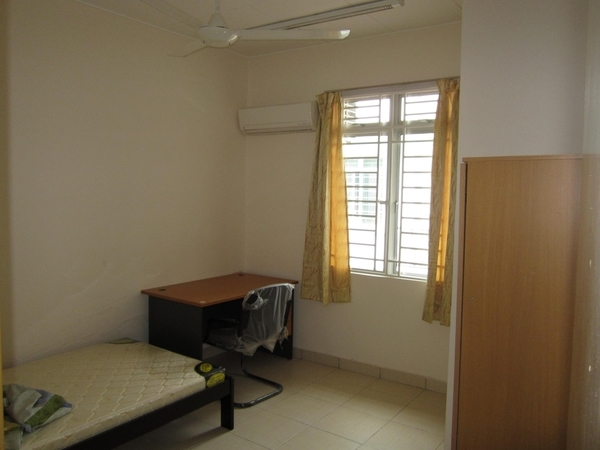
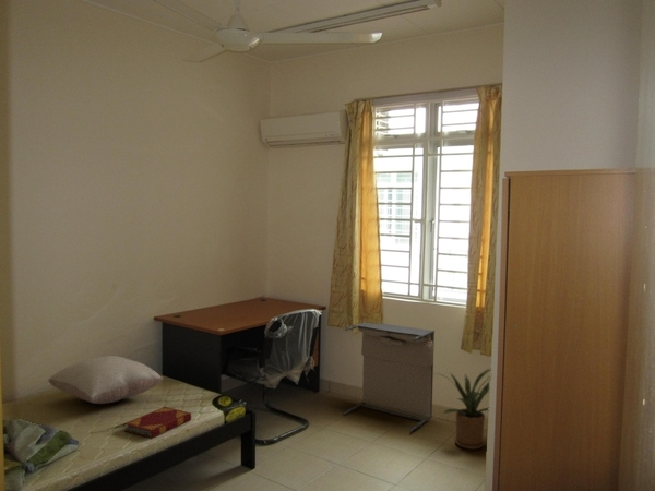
+ house plant (469, 403)
+ laundry hamper (389, 372)
+ hardback book (158, 421)
+ pillow (106, 378)
